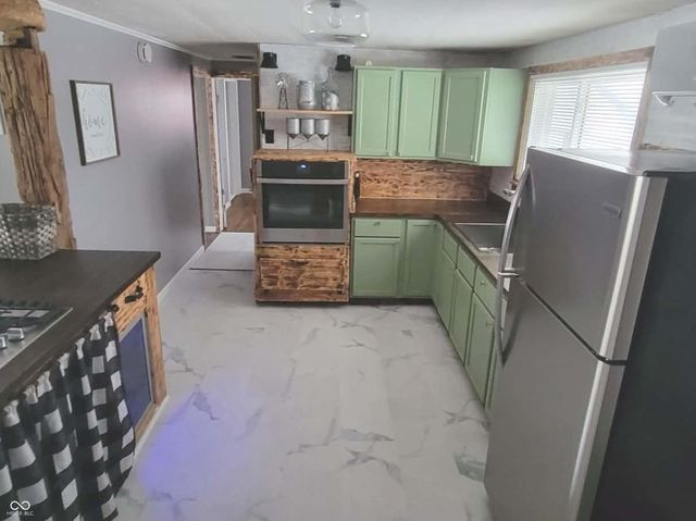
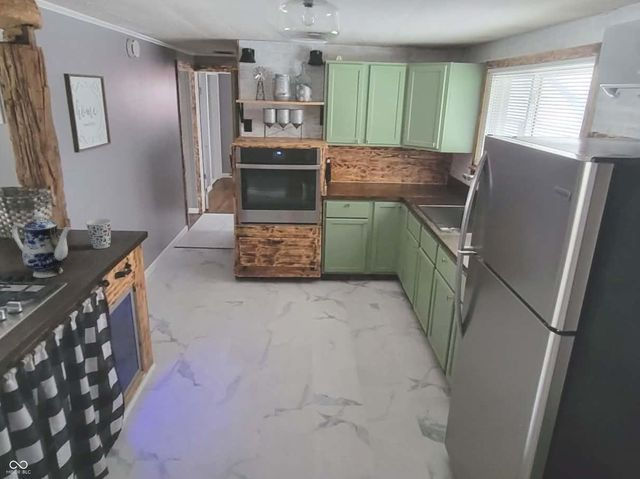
+ teapot (43, 243)
+ cup (99, 234)
